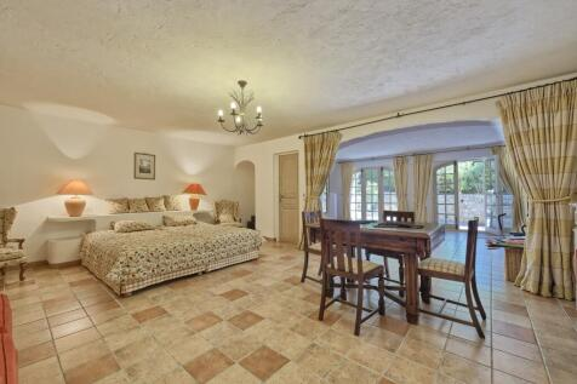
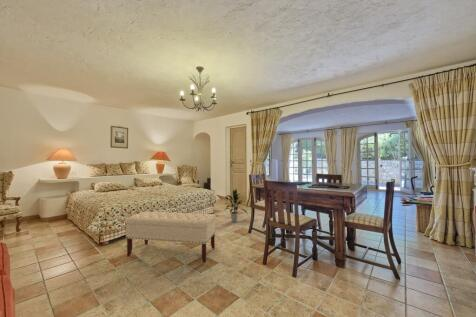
+ bench (172, 233)
+ indoor plant (235, 205)
